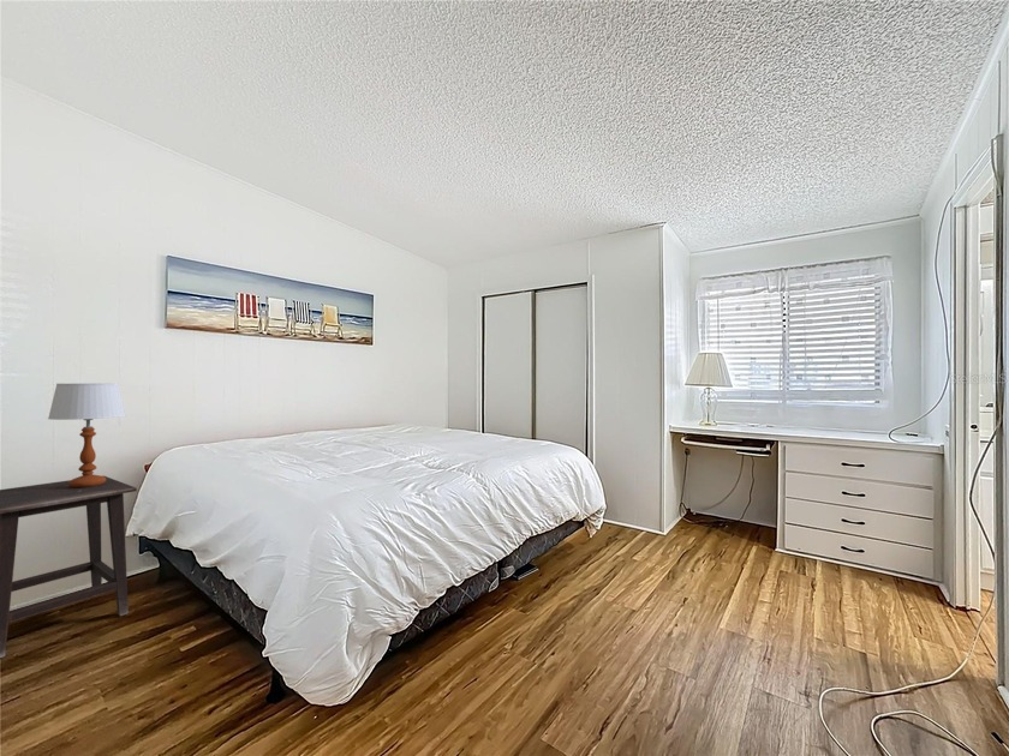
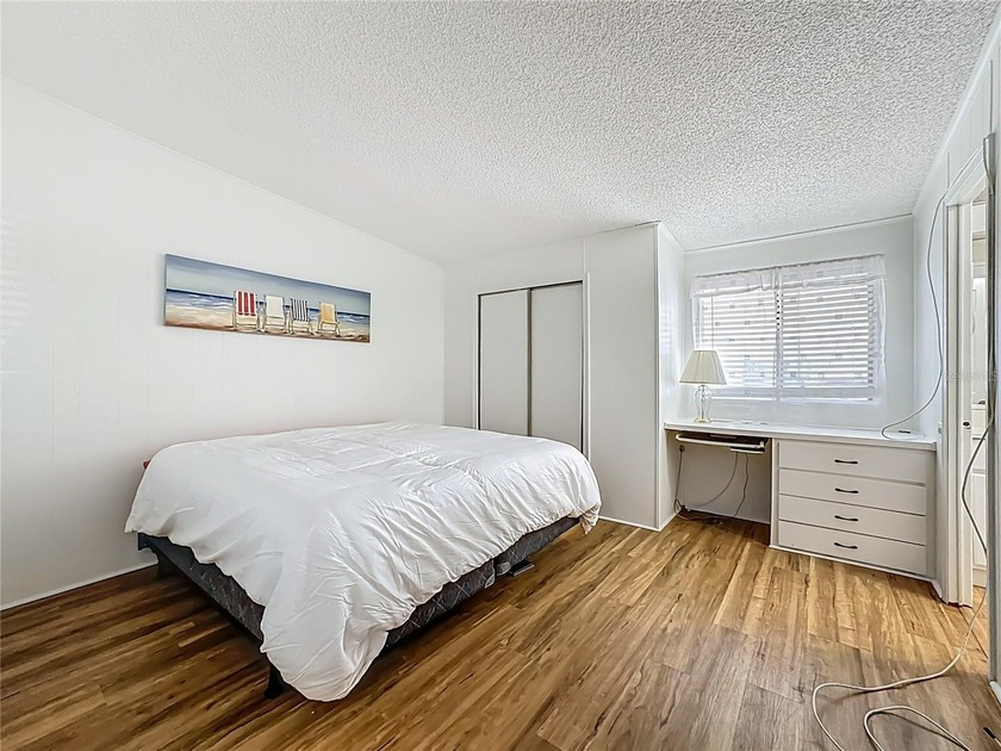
- table lamp (88, 433)
- side table (60, 569)
